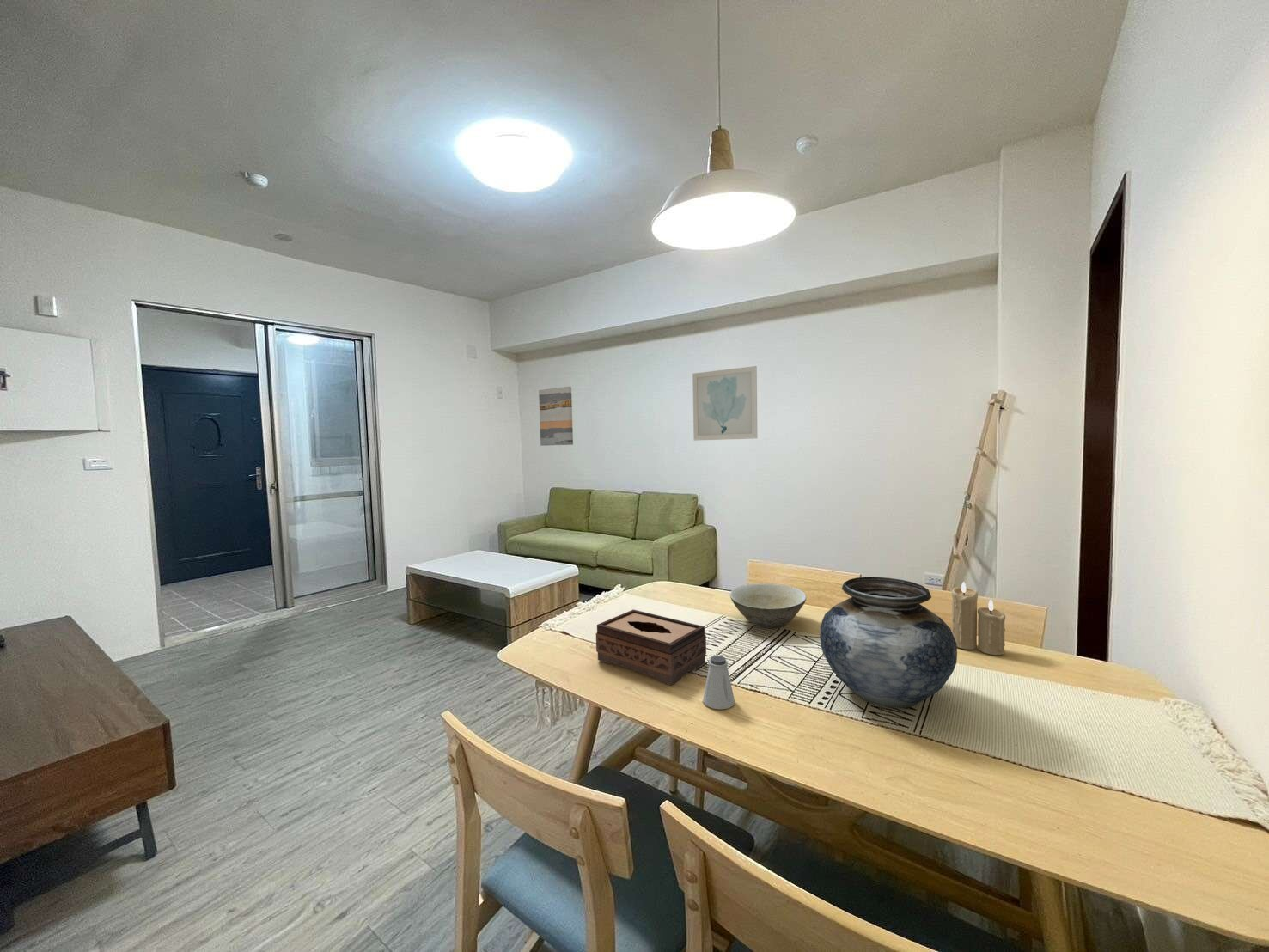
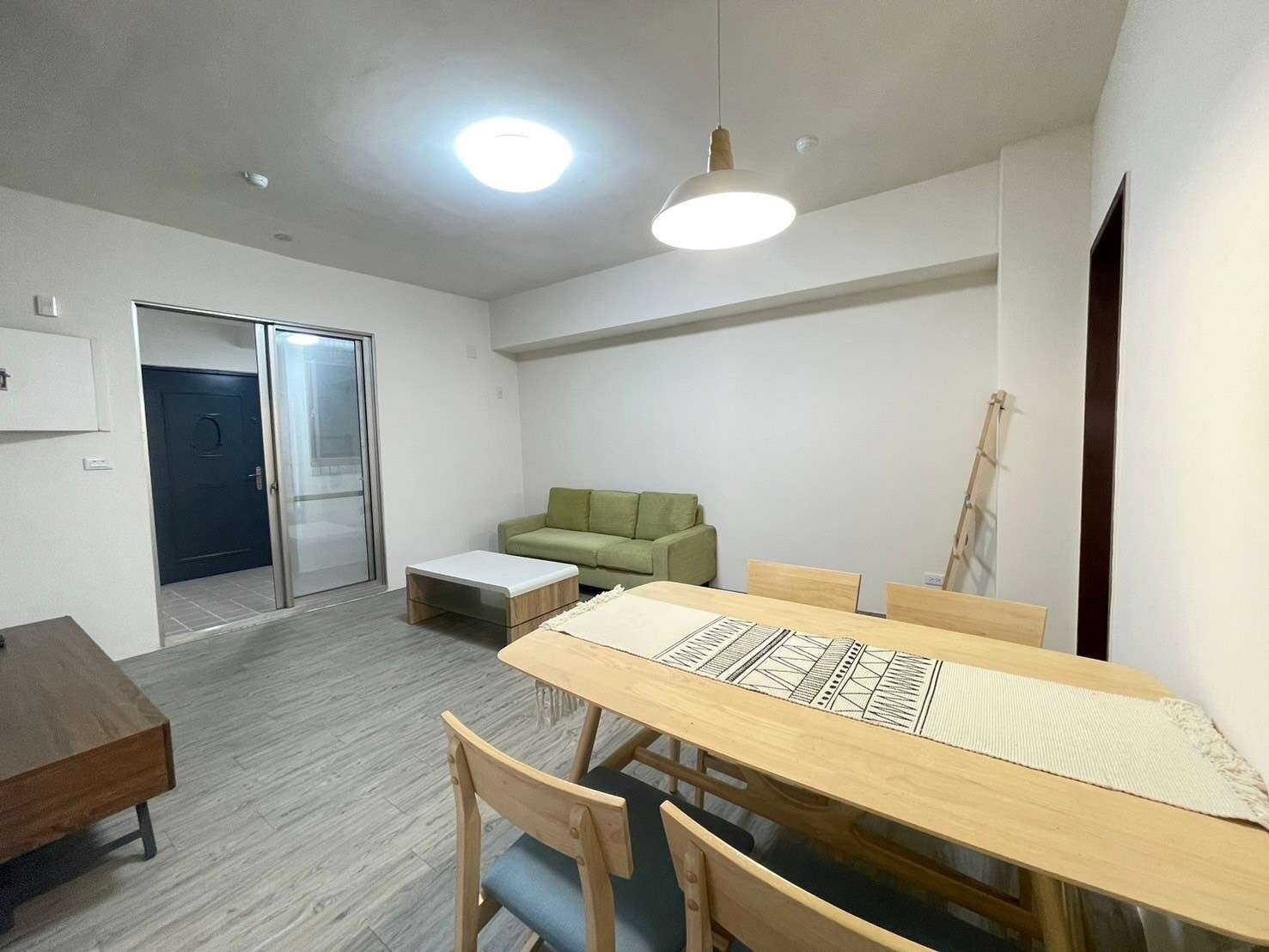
- tissue box (650, 643)
- bowl (767, 607)
- wall art (555, 417)
- vase (884, 639)
- wall art (723, 405)
- saltshaker (718, 680)
- candle (979, 616)
